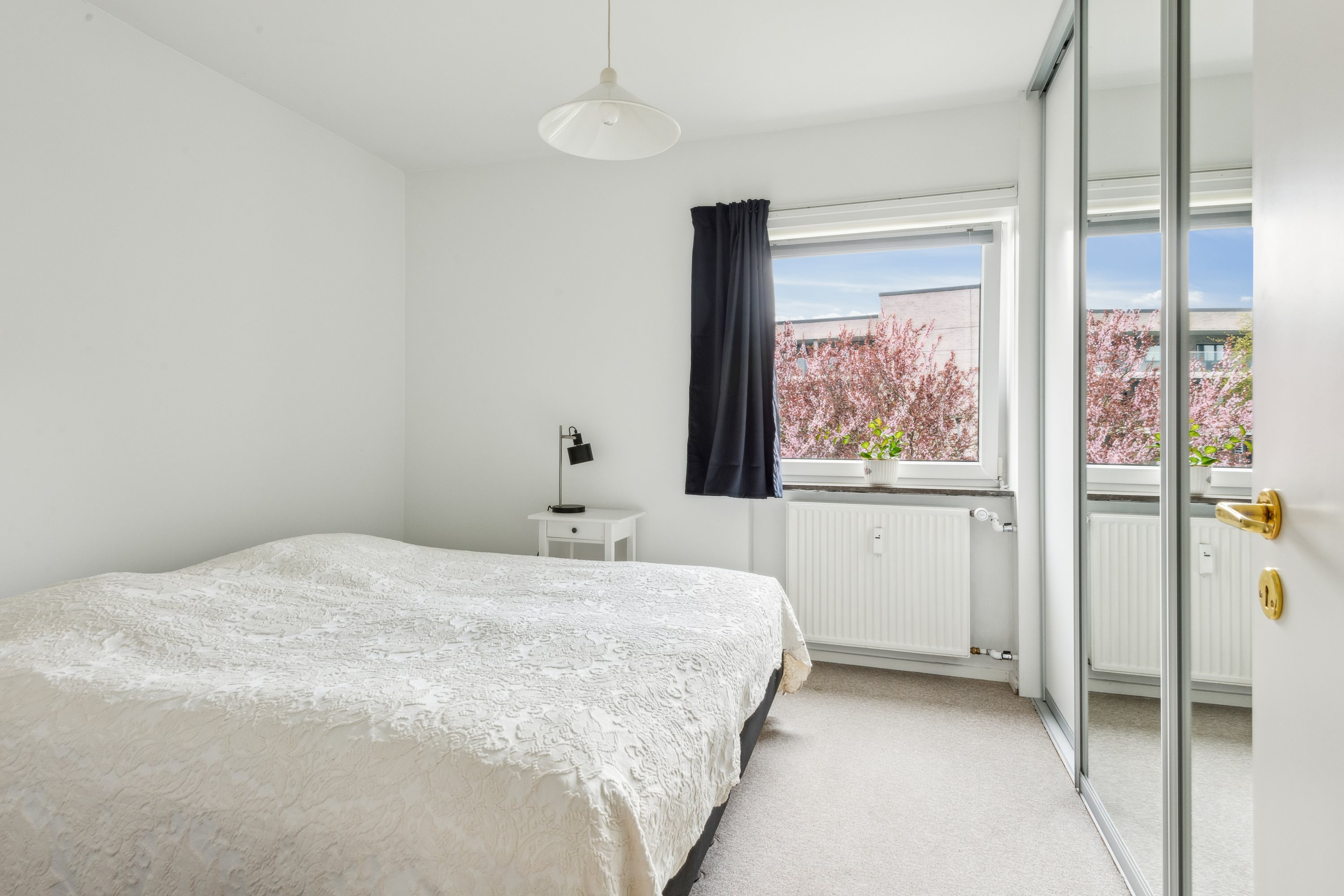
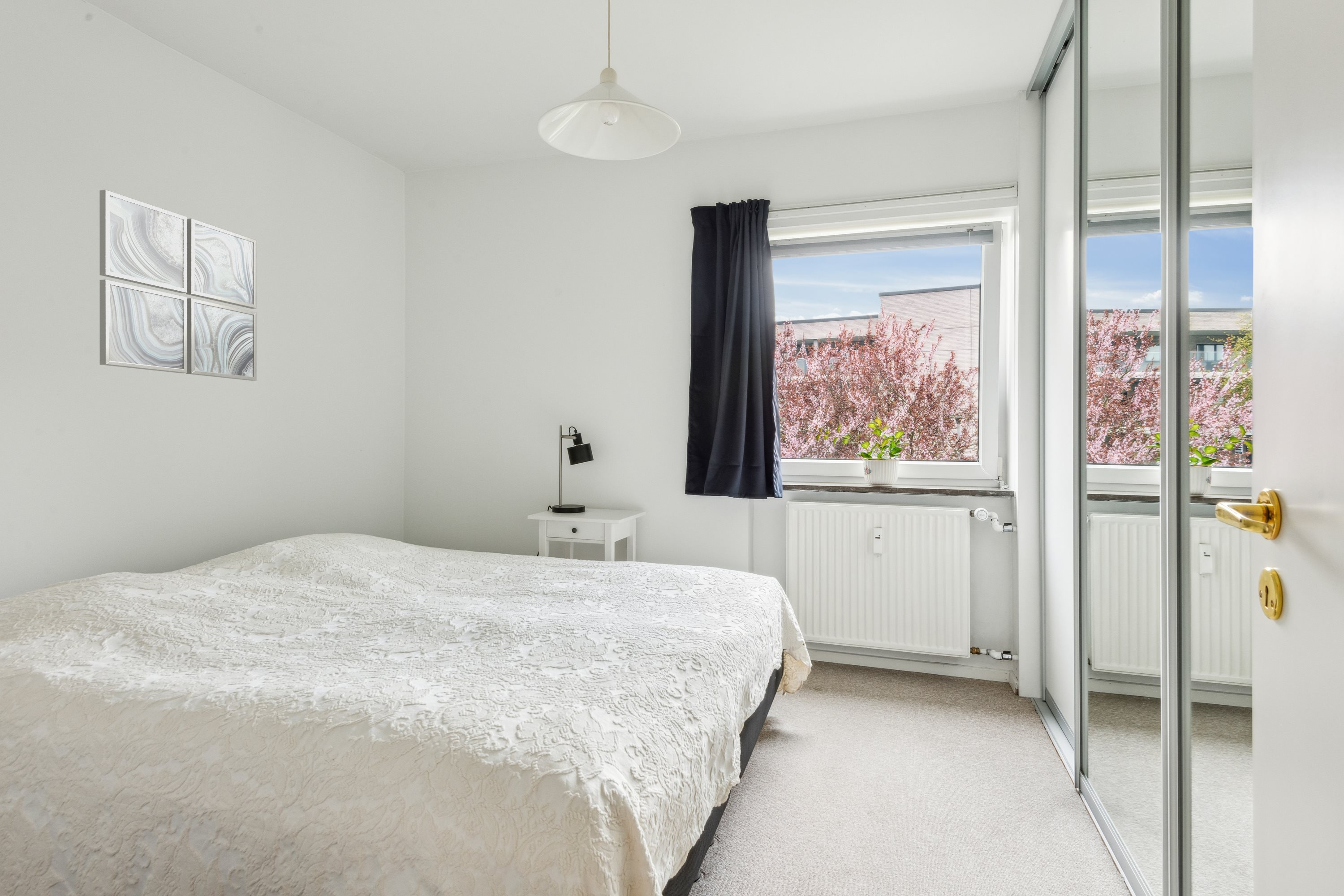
+ wall art (186, 297)
